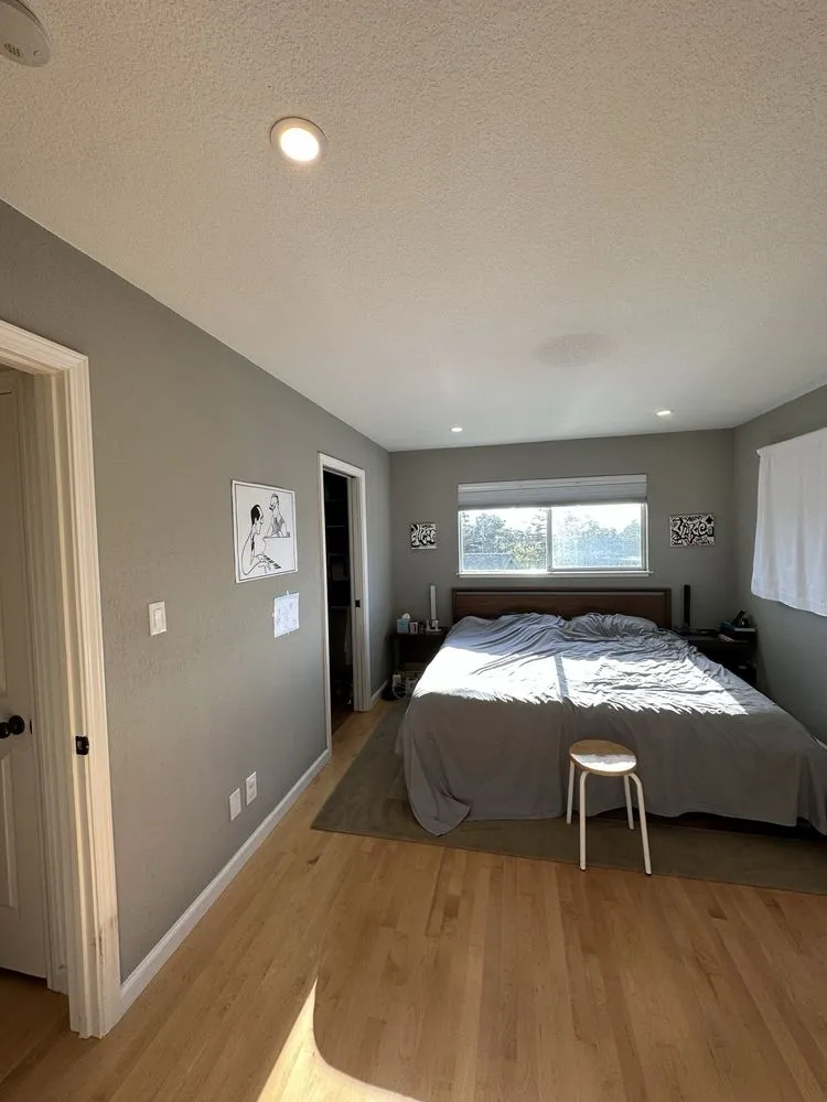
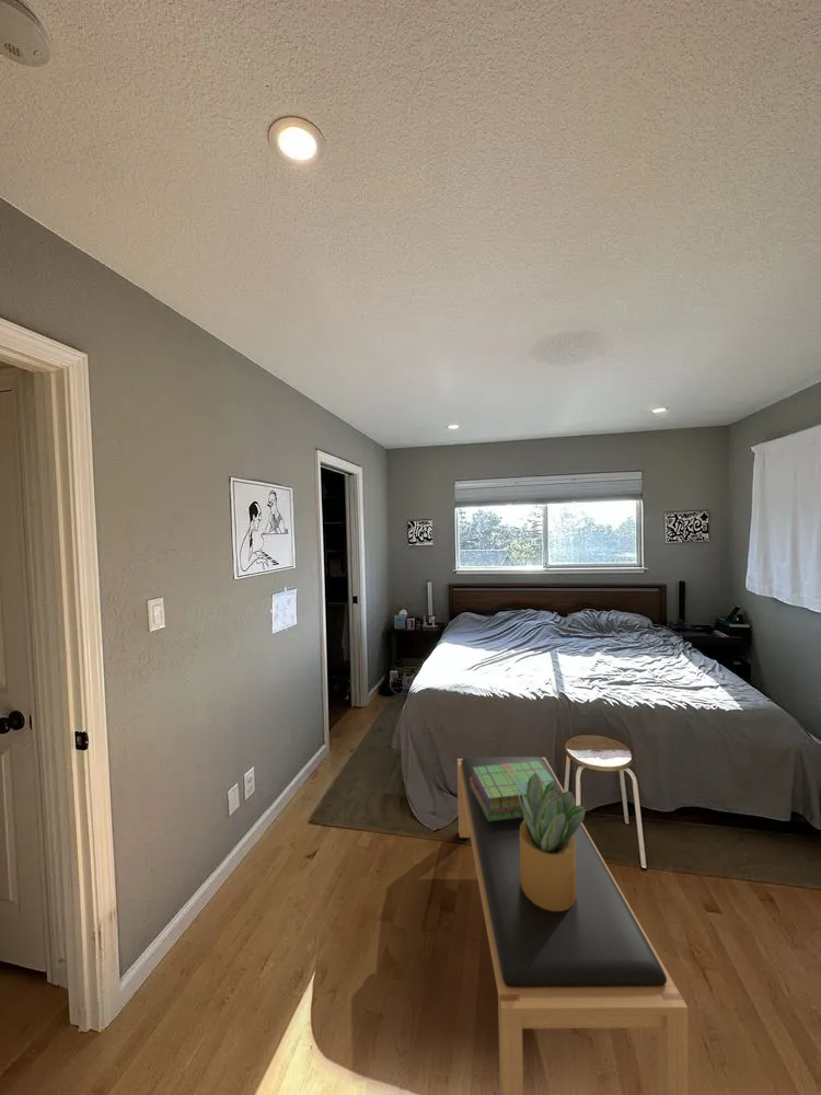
+ bench (520, 883)
+ stack of books (514, 787)
+ potted plant (545, 835)
